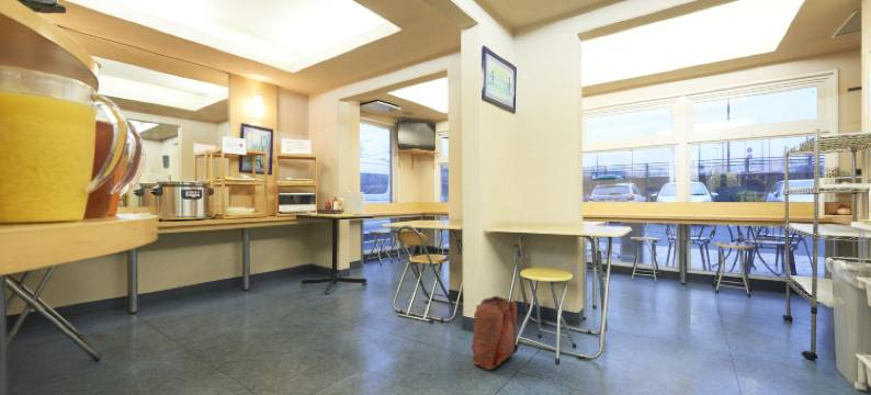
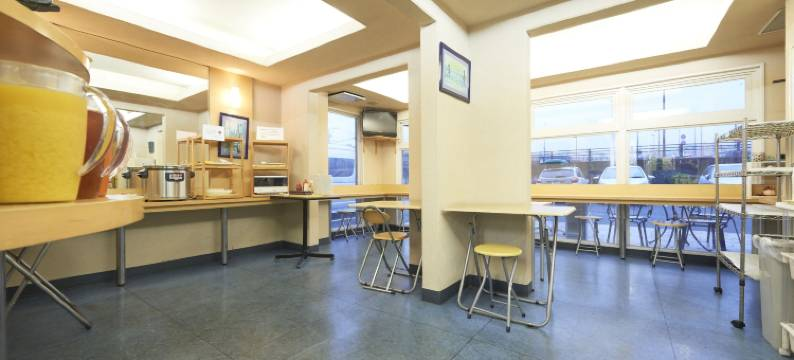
- backpack (497, 328)
